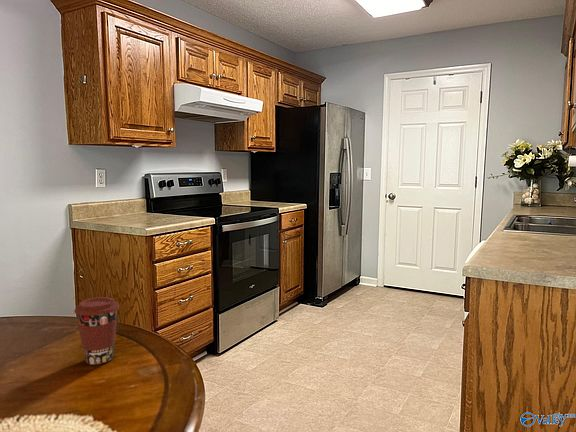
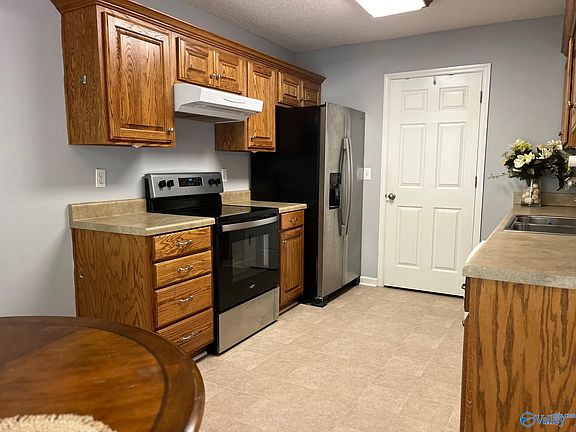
- coffee cup (98, 330)
